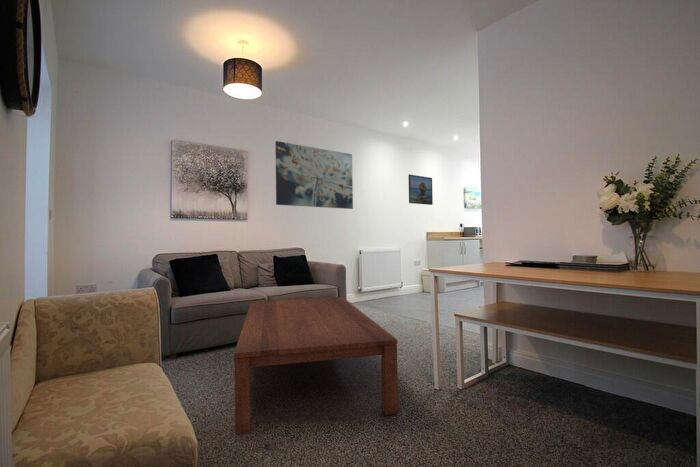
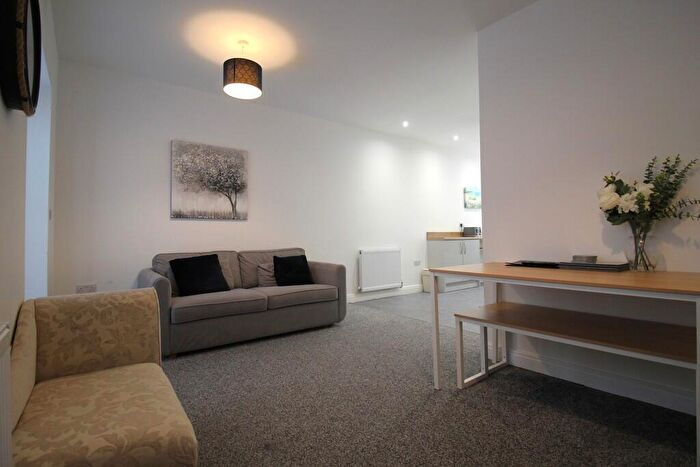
- wall art (316, 177)
- coffee table (306, 343)
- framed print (420, 190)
